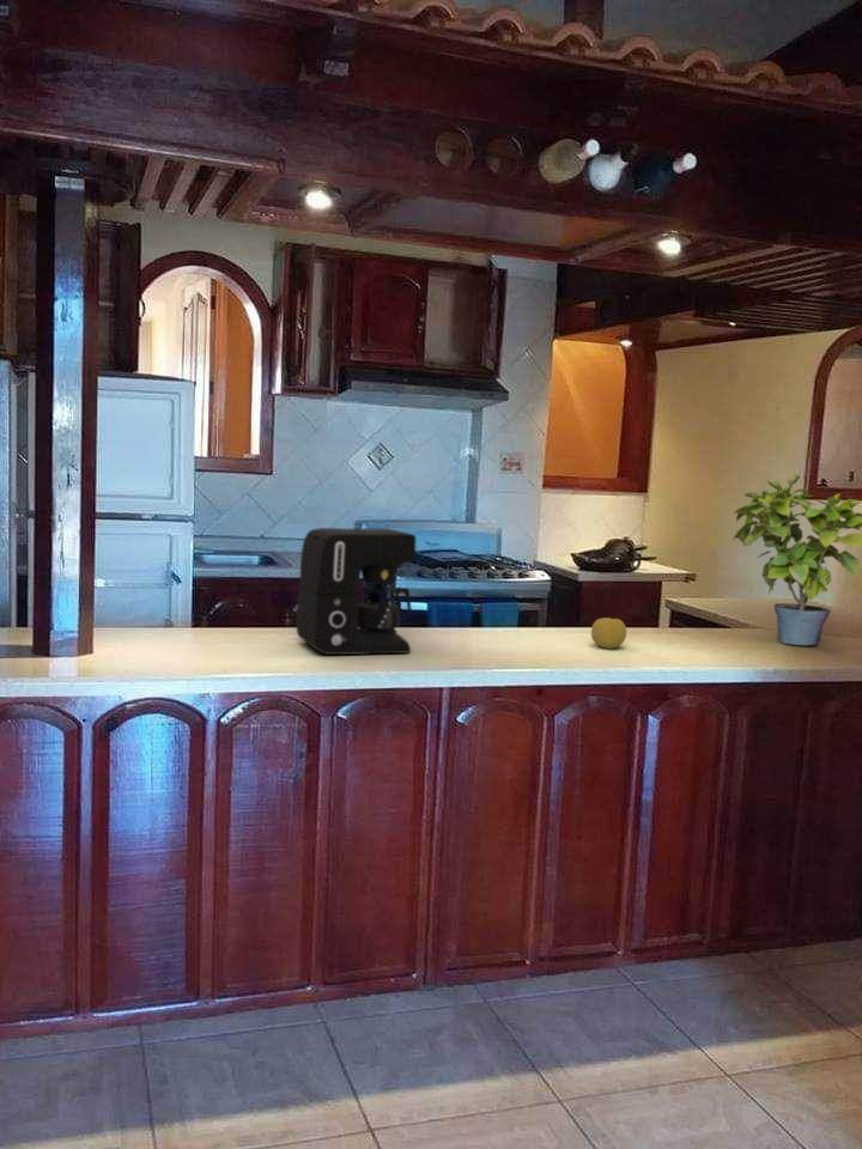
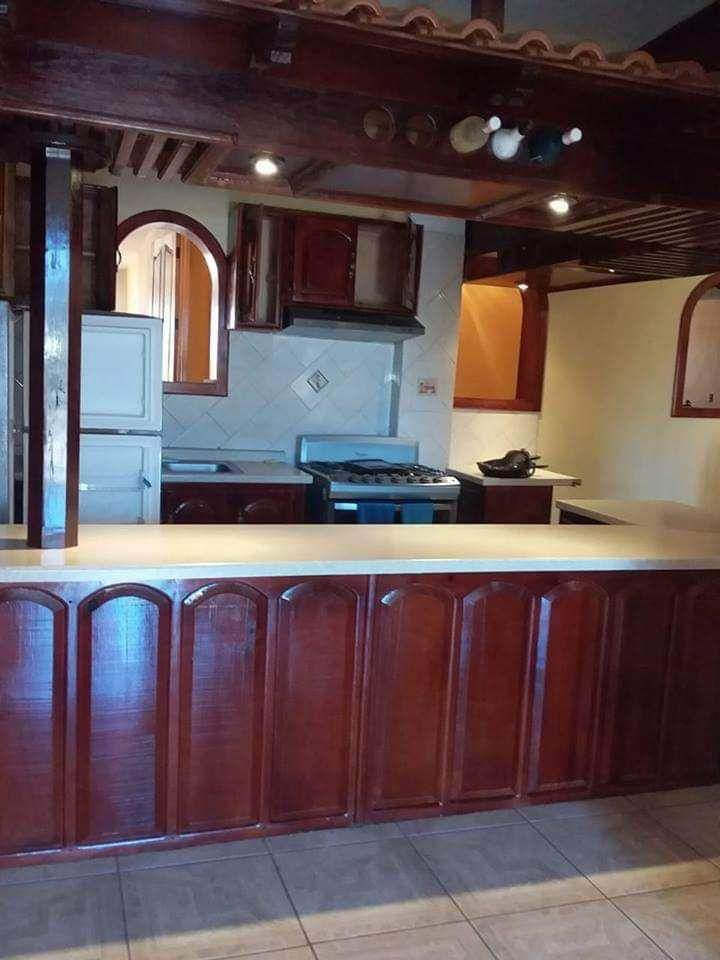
- coffee maker (363, 589)
- fruit (608, 632)
- potted plant (795, 559)
